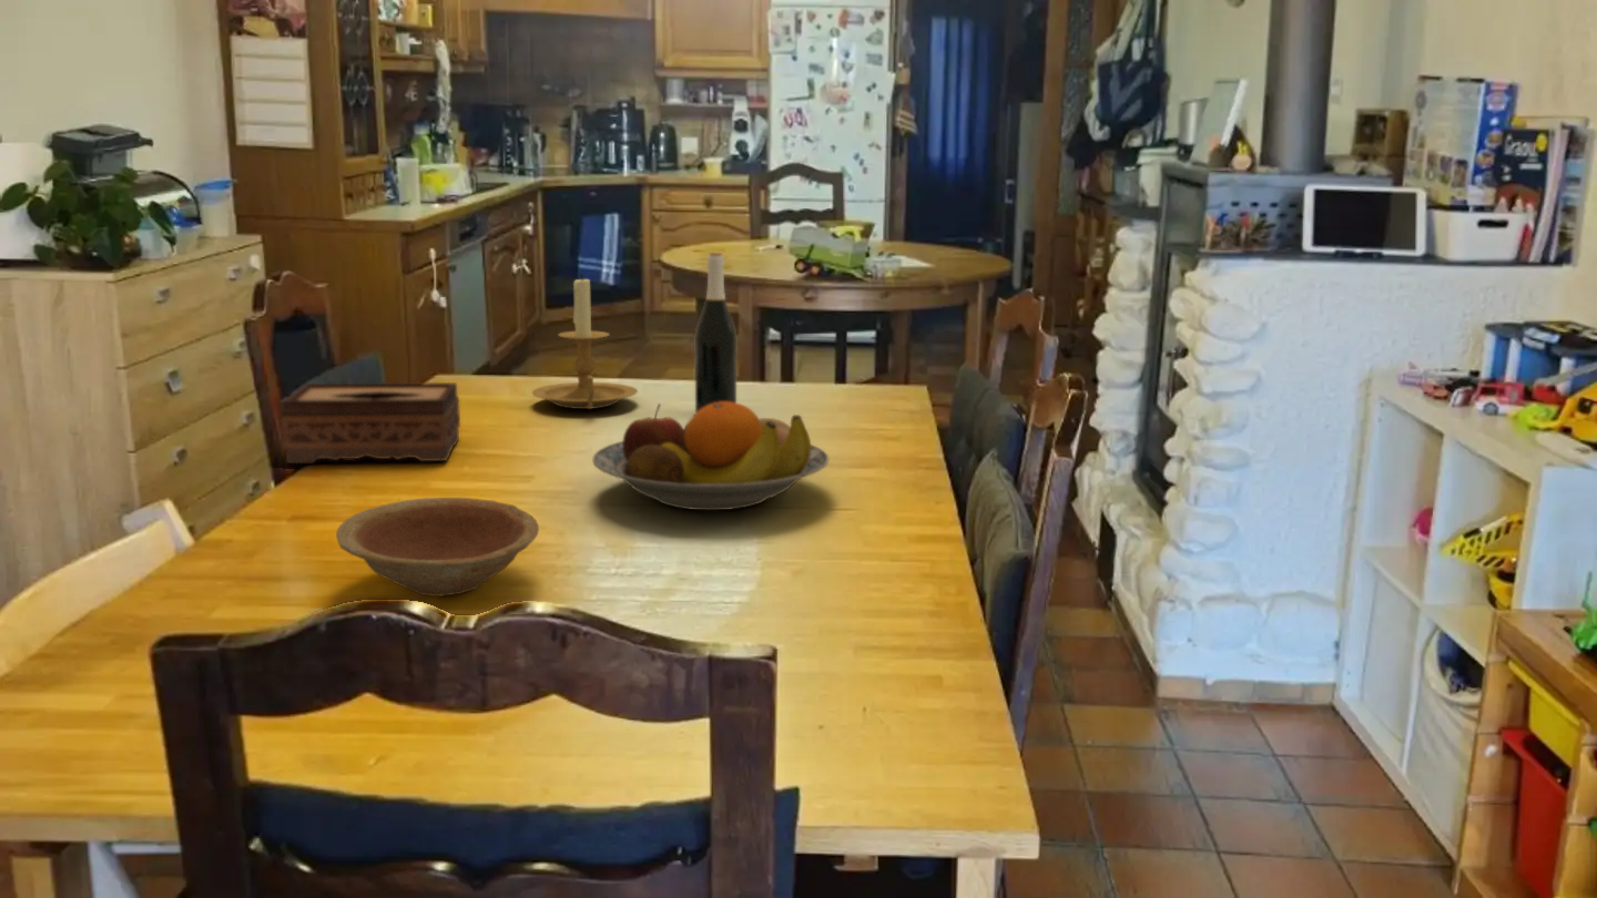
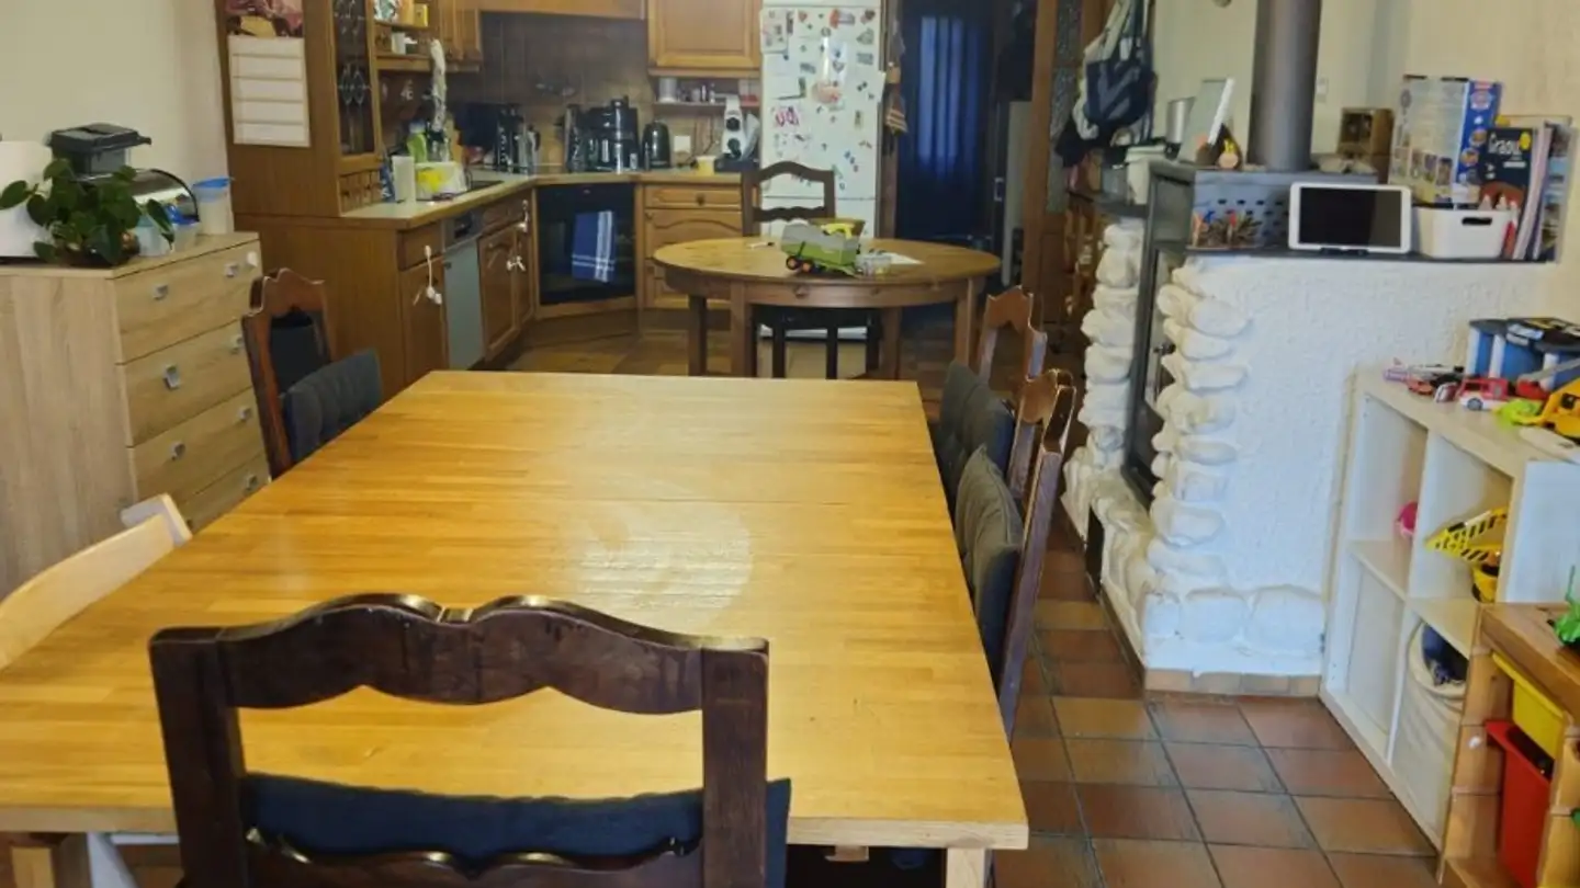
- tissue box (374, 421)
- fruit bowl (711, 447)
- wine bottle (715, 334)
- bowl (440, 552)
- candle holder (583, 339)
